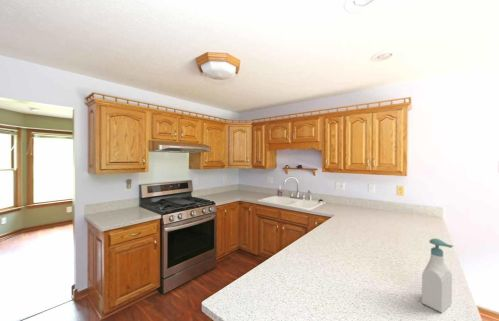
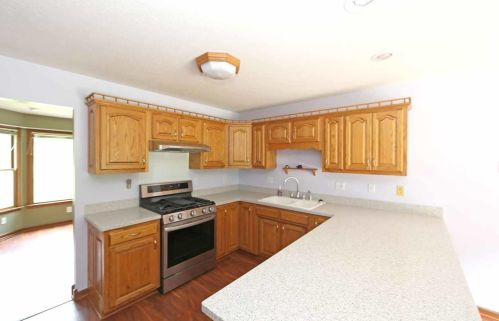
- soap bottle (439, 272)
